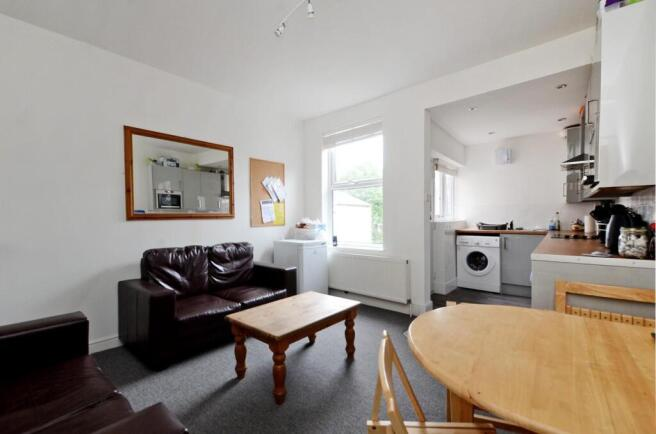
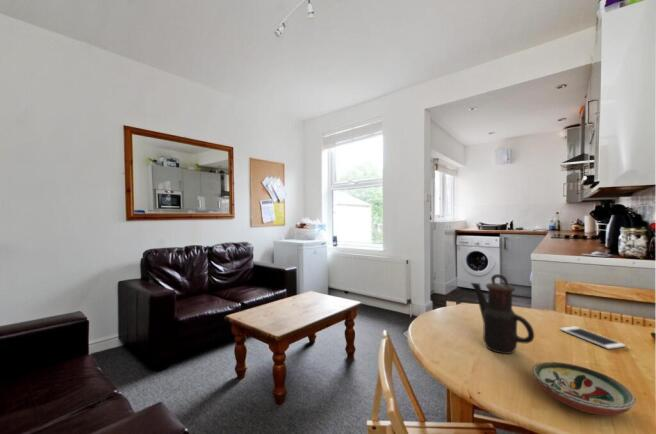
+ cell phone (590, 336)
+ teapot (499, 311)
+ decorative bowl (579, 390)
